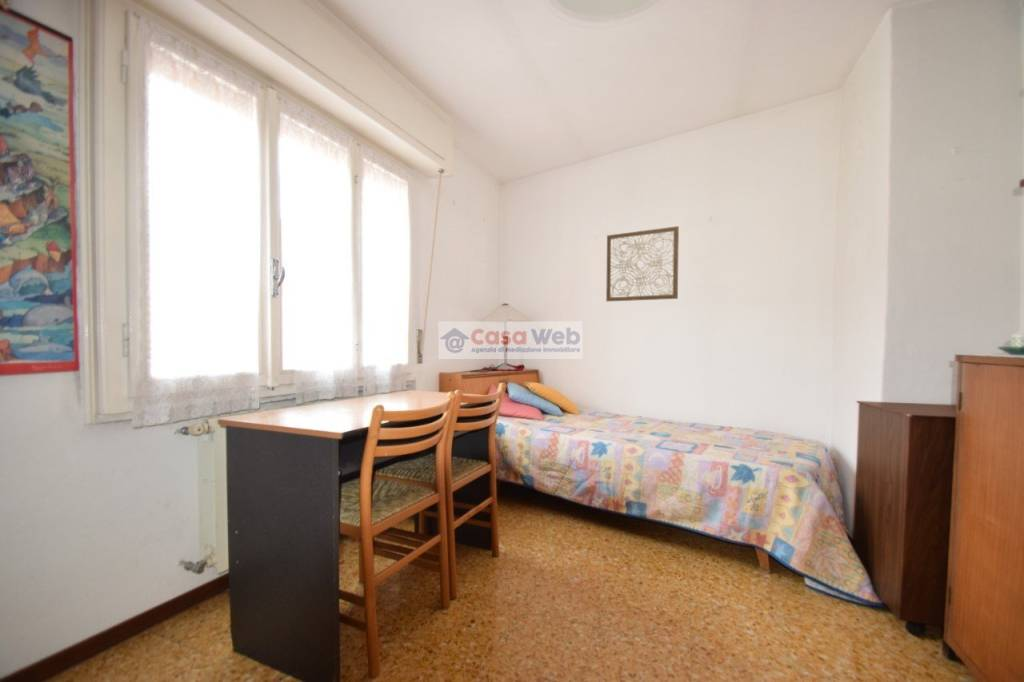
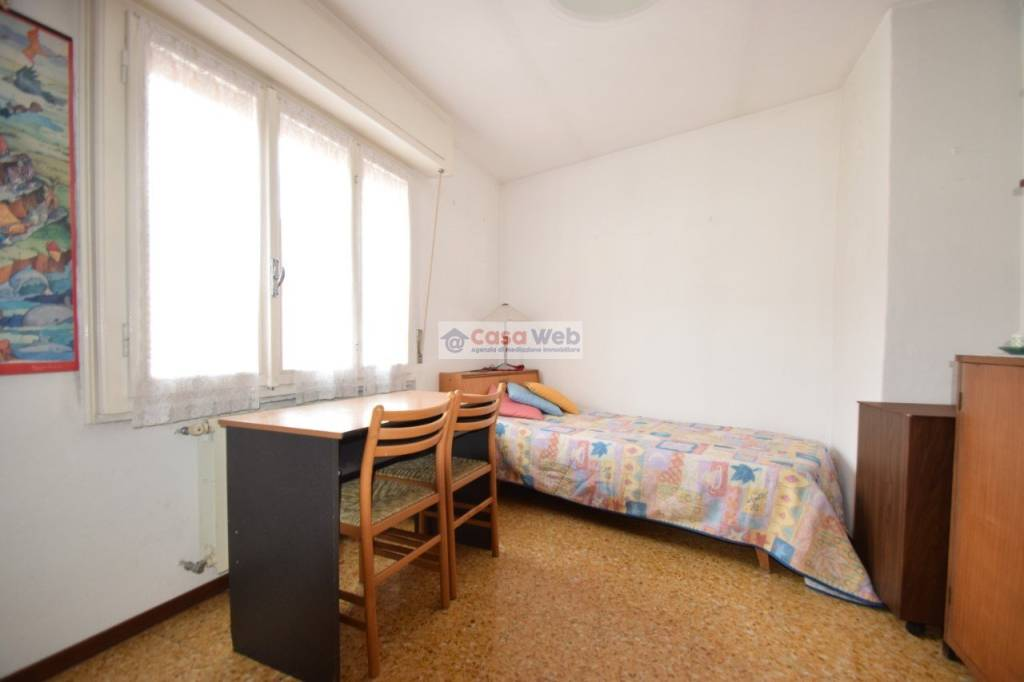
- wall art (637, 265)
